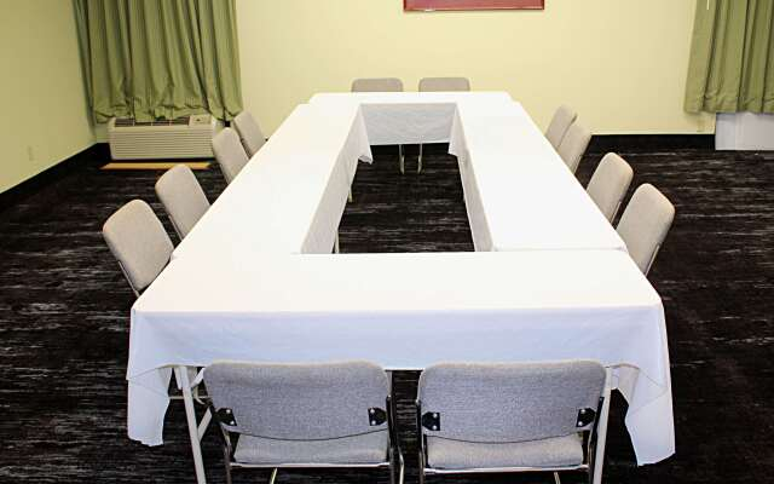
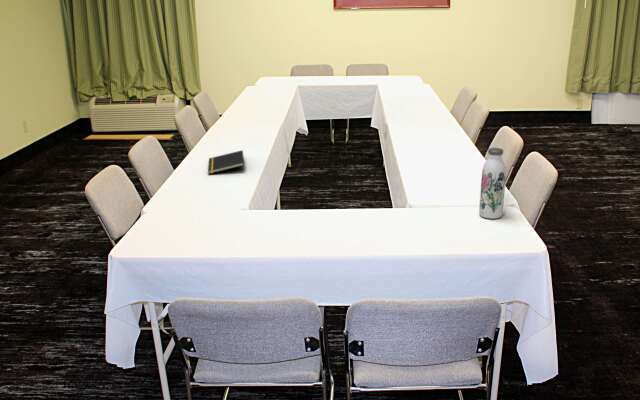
+ water bottle (493, 182)
+ notepad (226, 161)
